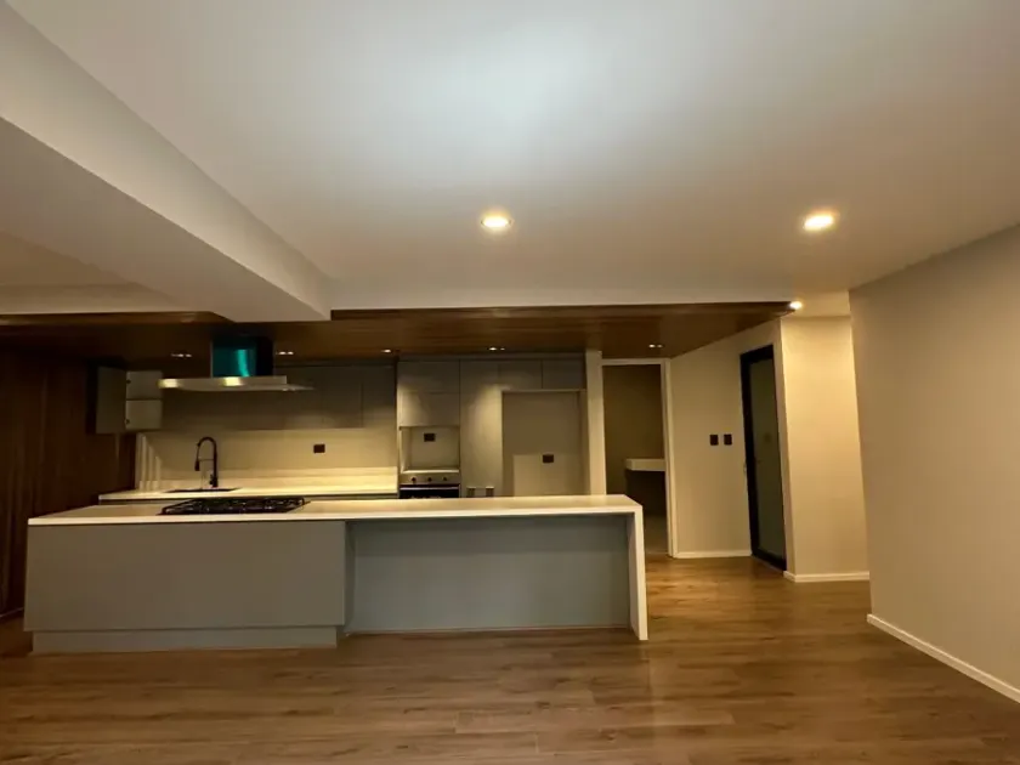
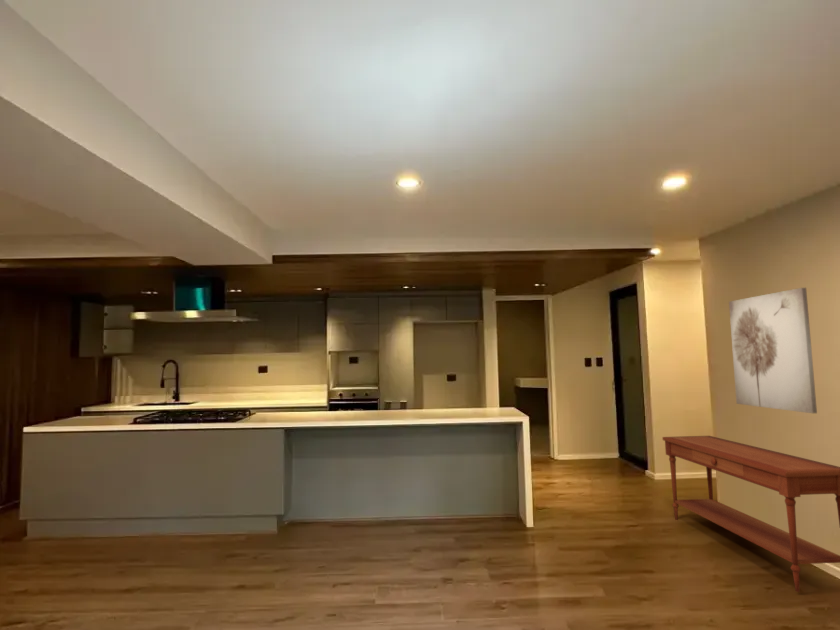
+ console table (737, 510)
+ wall art (768, 351)
